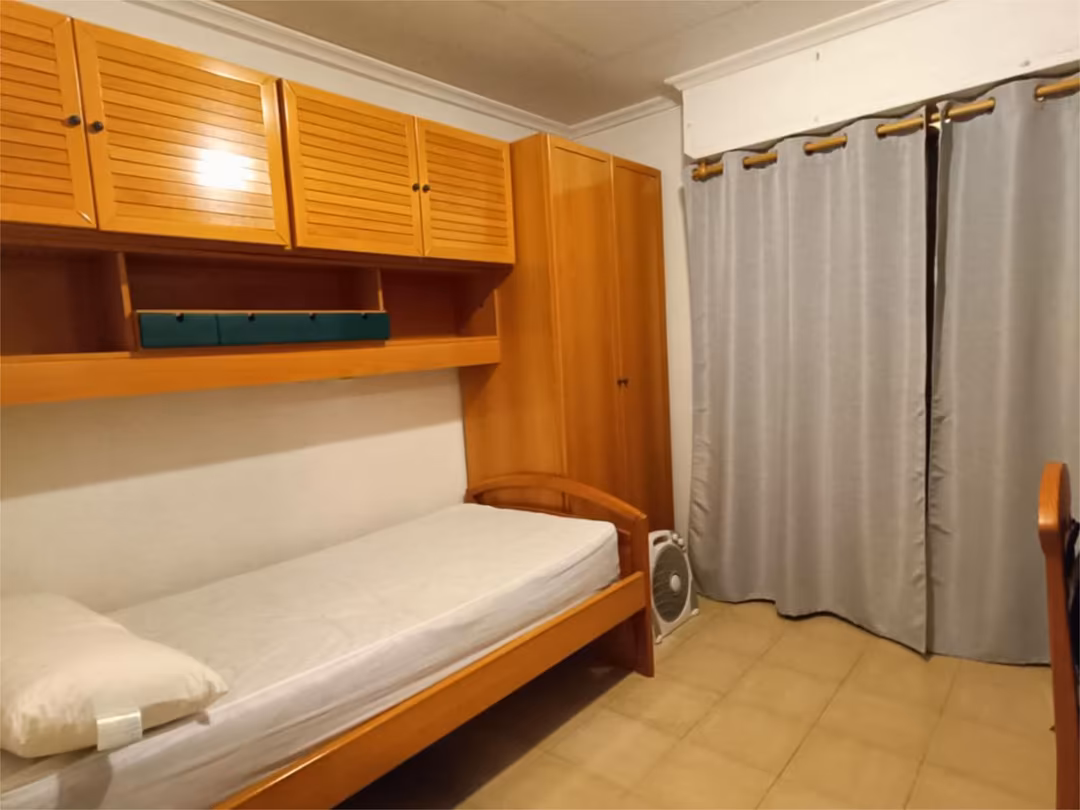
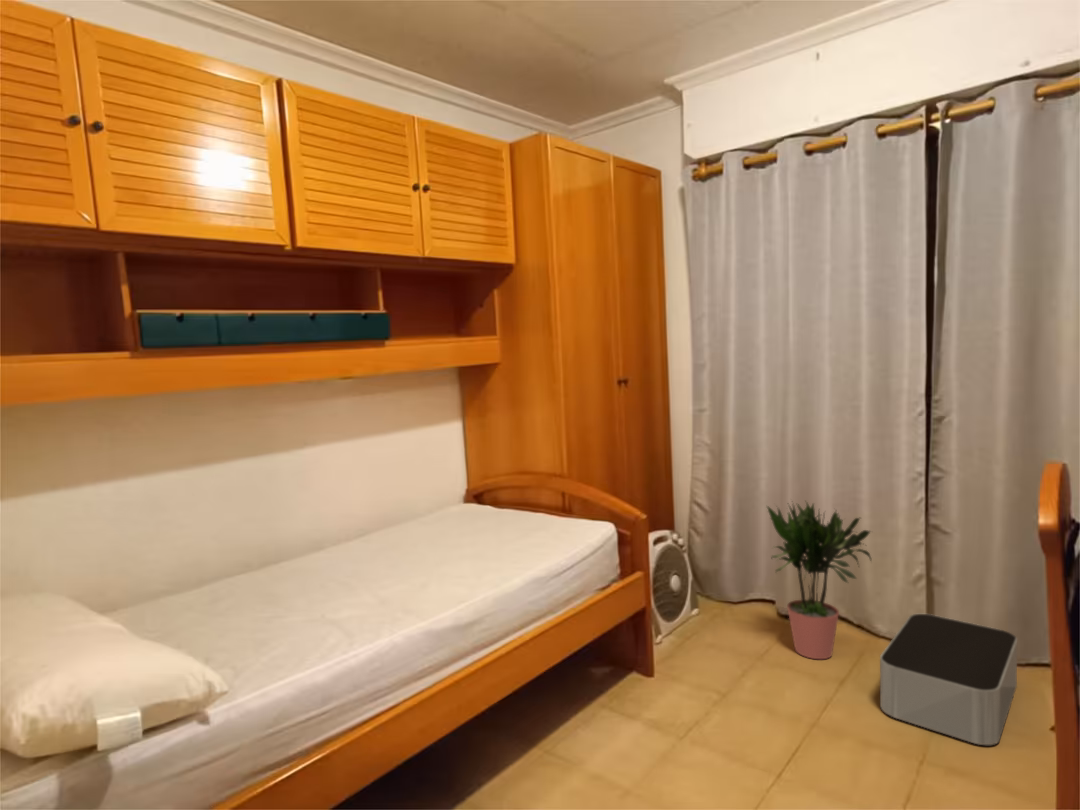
+ potted plant (824, 575)
+ storage bin (949, 671)
